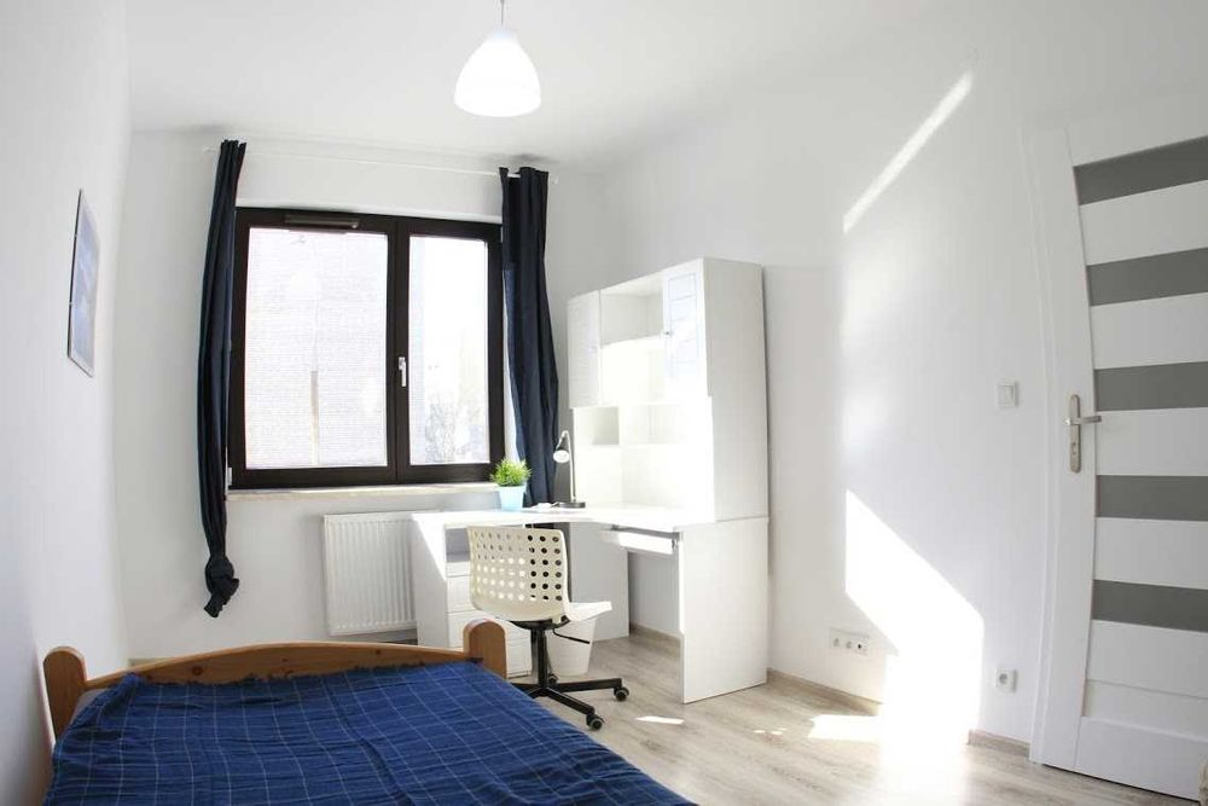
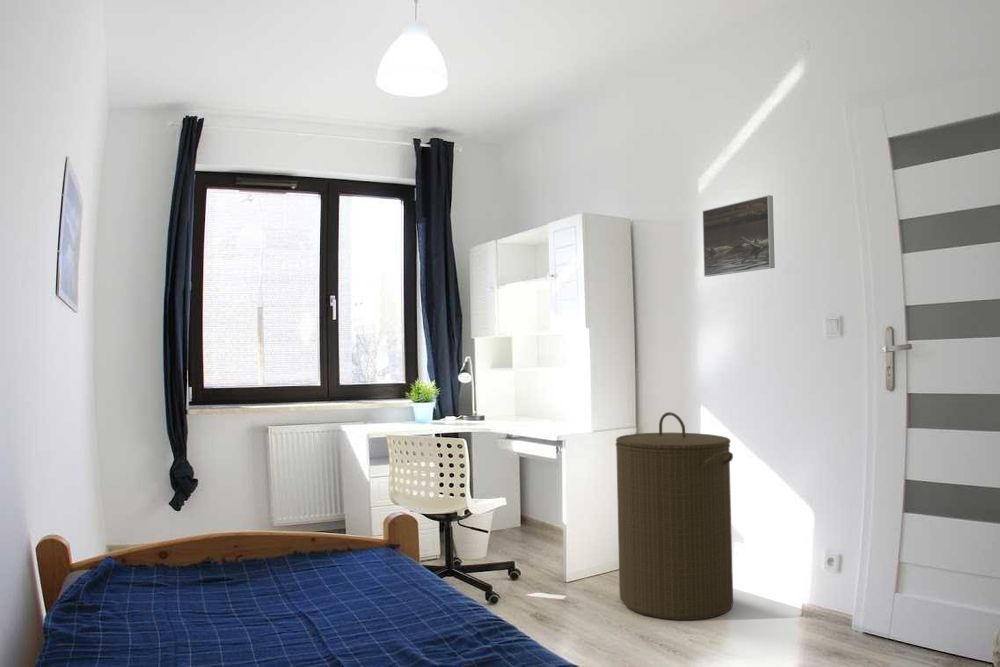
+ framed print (736, 237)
+ laundry hamper (673, 506)
